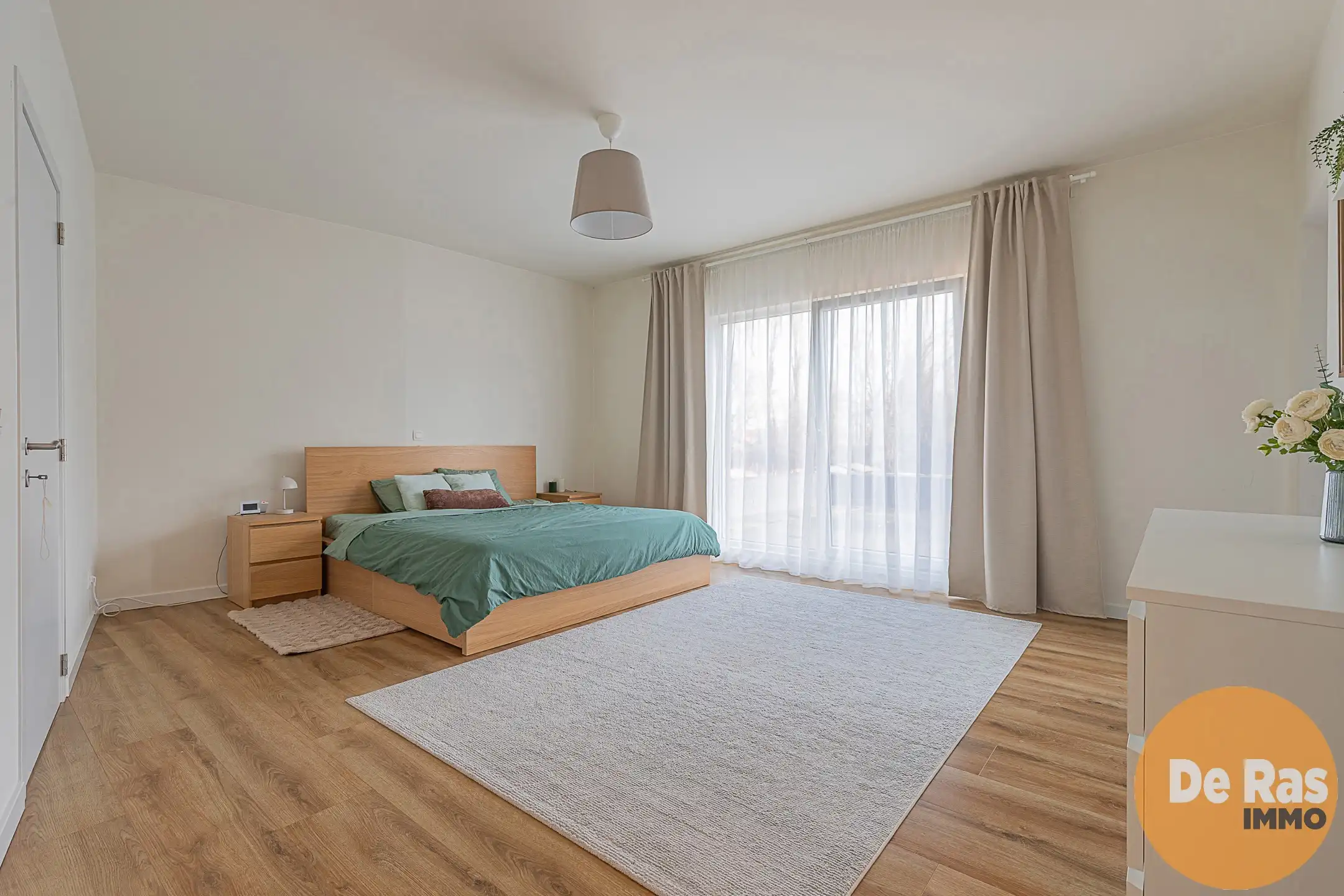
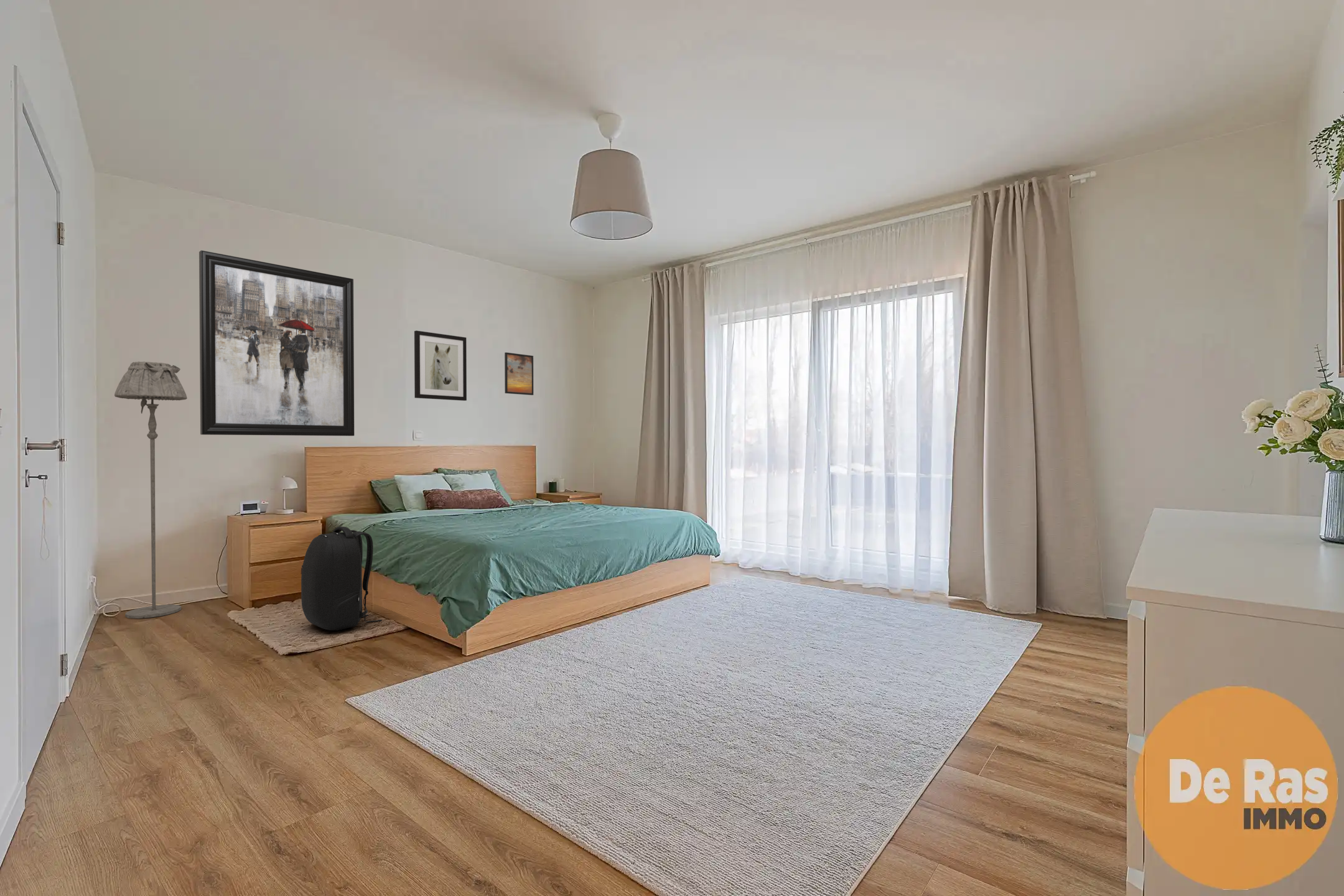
+ backpack (342, 576)
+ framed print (519, 374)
+ wall art (441, 366)
+ floor lamp (152, 488)
+ wall art (282, 350)
